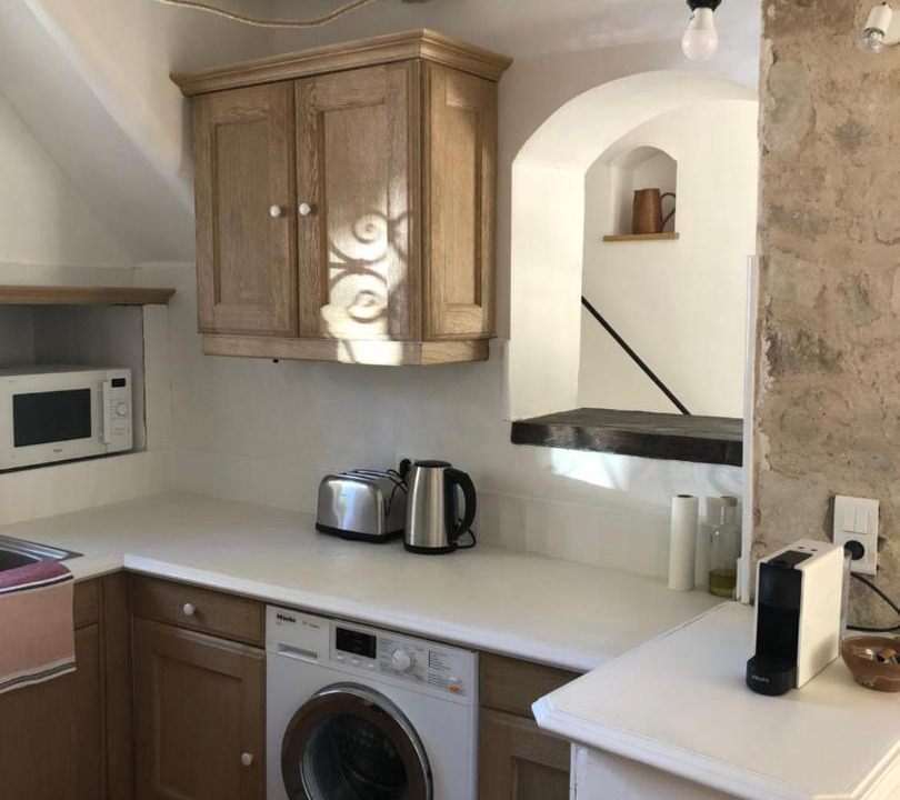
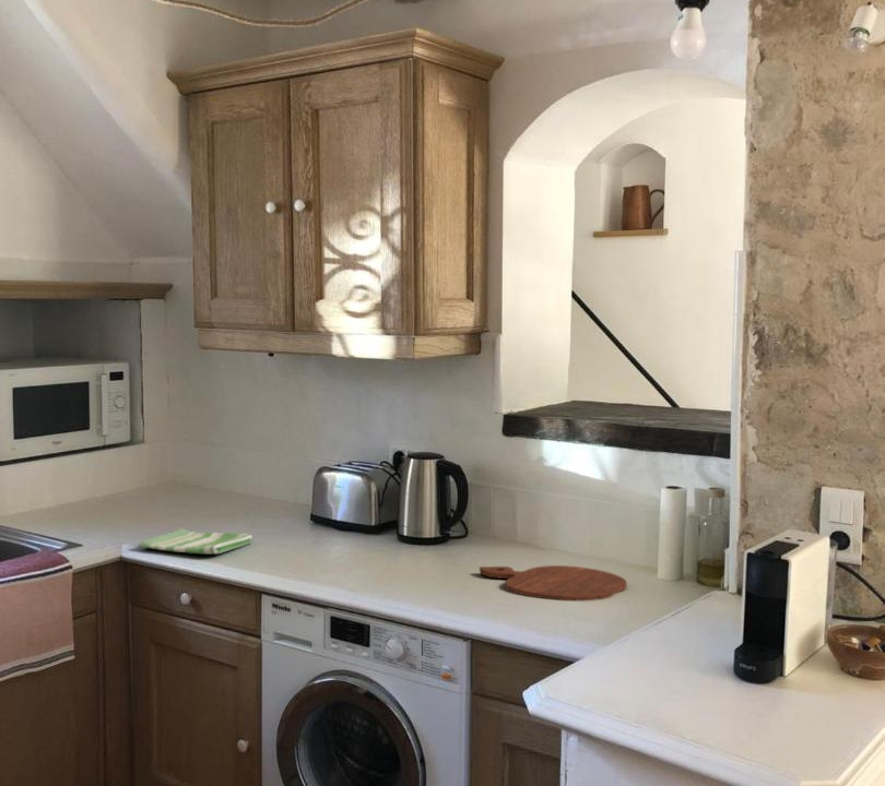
+ dish towel (197, 540)
+ cutting board (545, 580)
